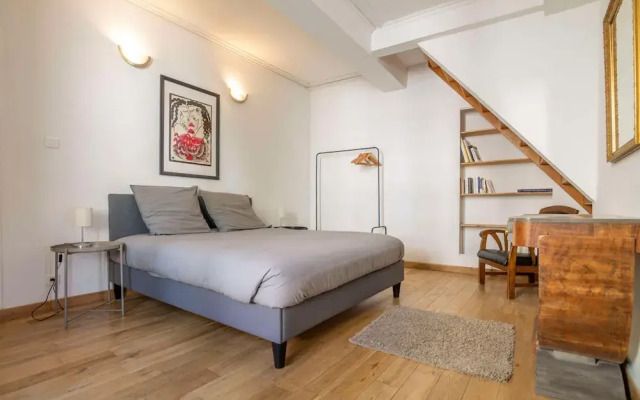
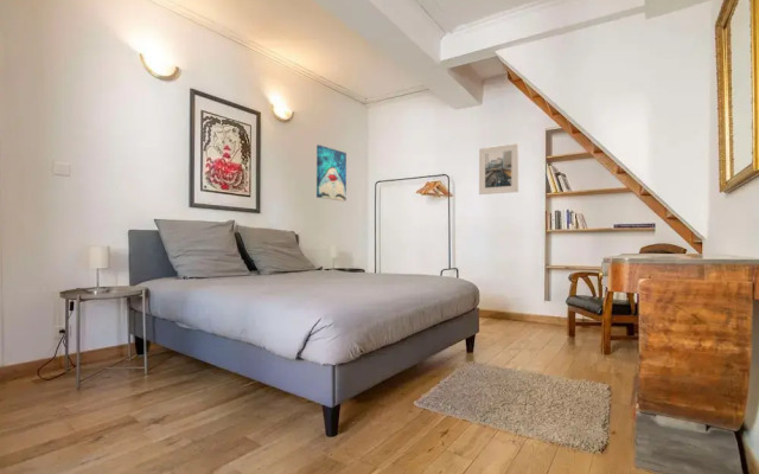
+ wall art (332, 174)
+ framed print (498, 169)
